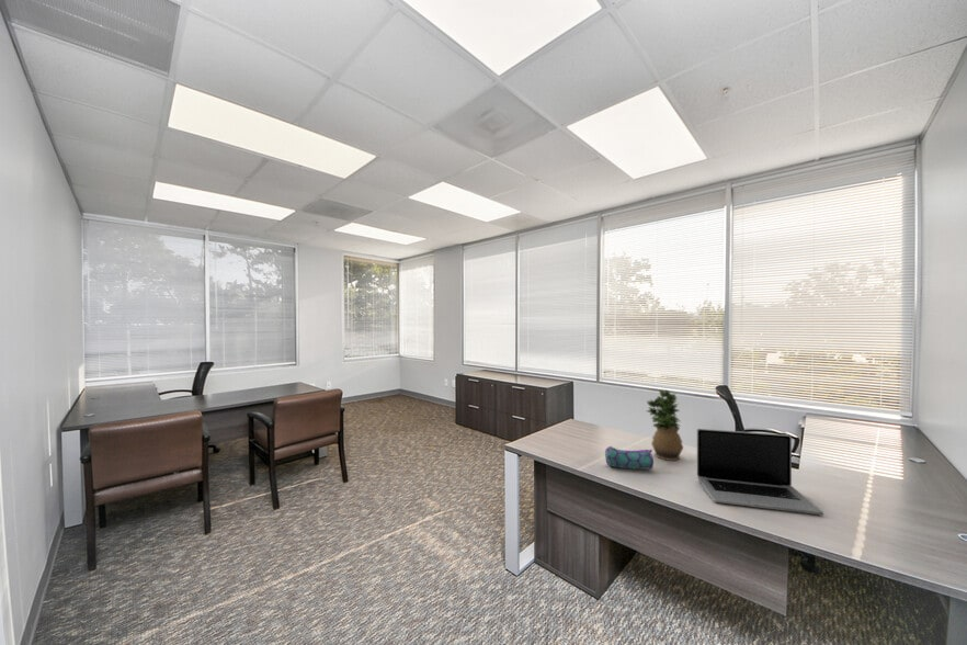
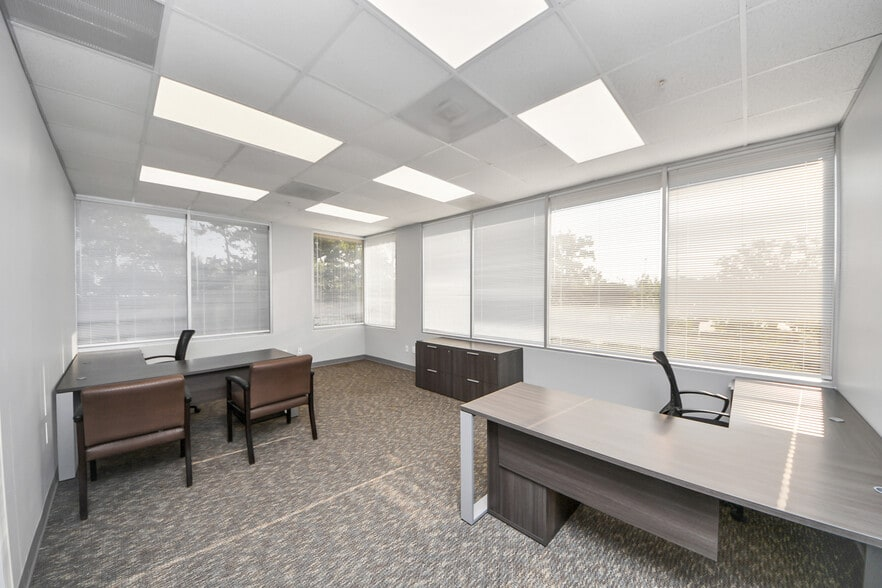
- laptop (753, 467)
- potted plant (663, 422)
- pencil case (628, 457)
